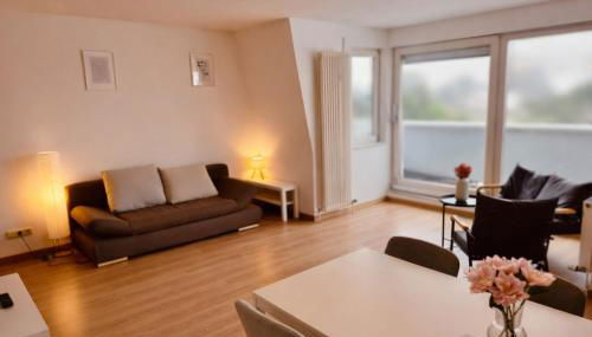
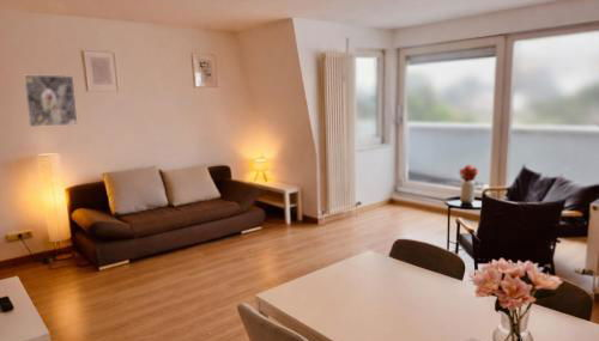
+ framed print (52, 101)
